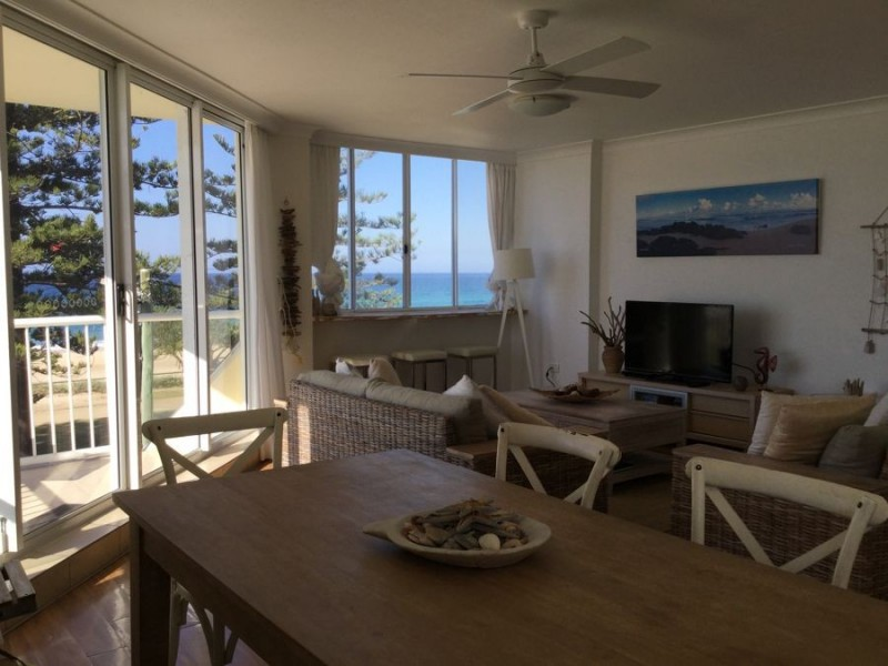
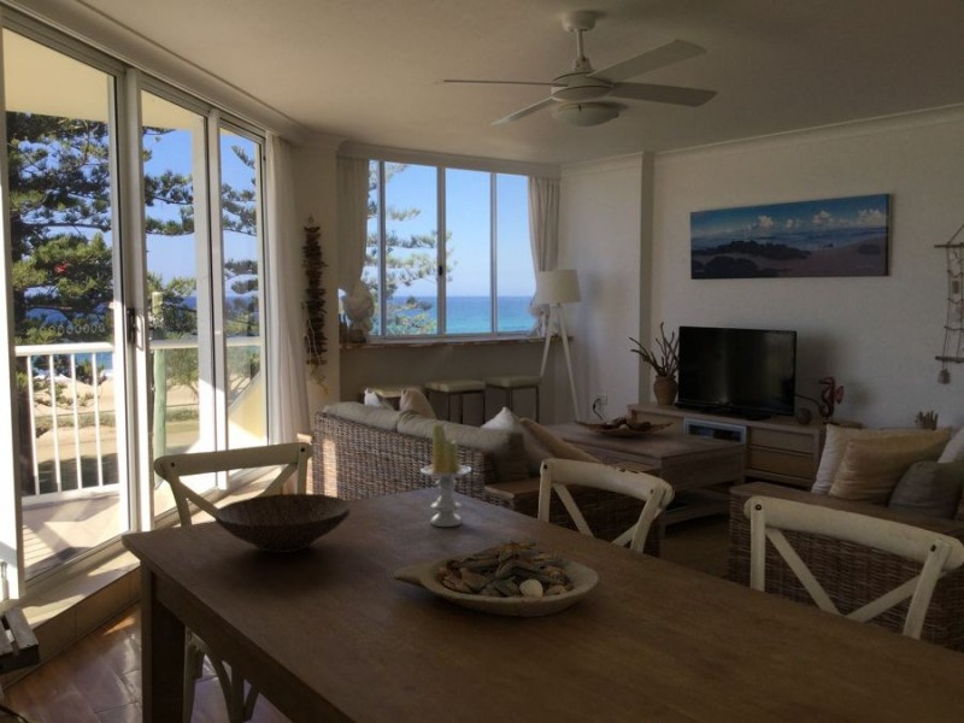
+ wooden bowl (284, 527)
+ candle (446, 472)
